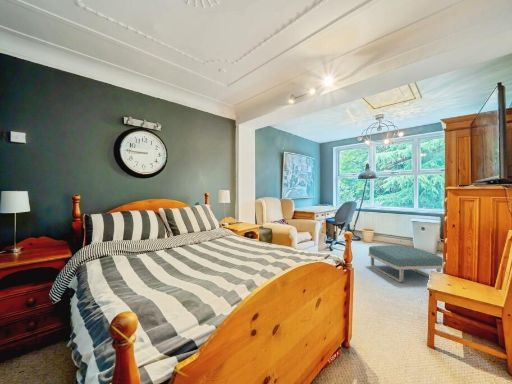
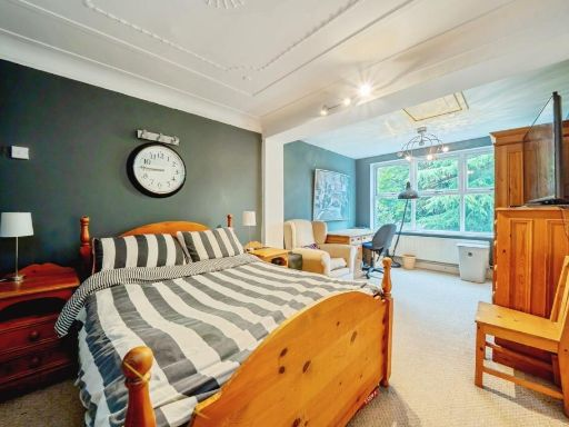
- footstool (402, 260)
